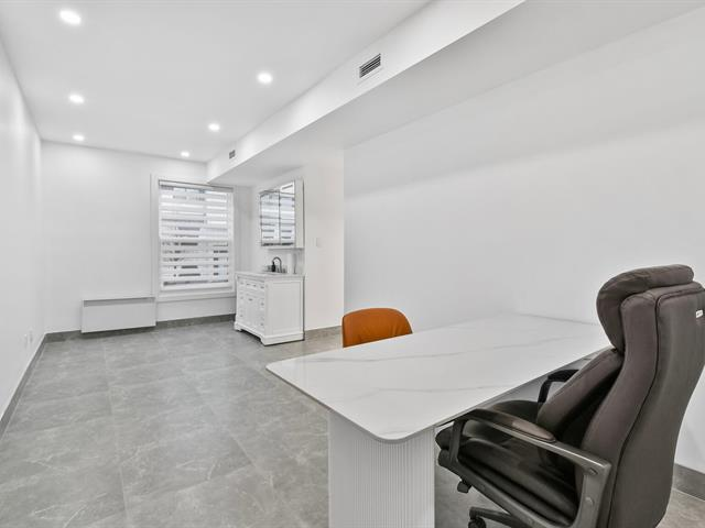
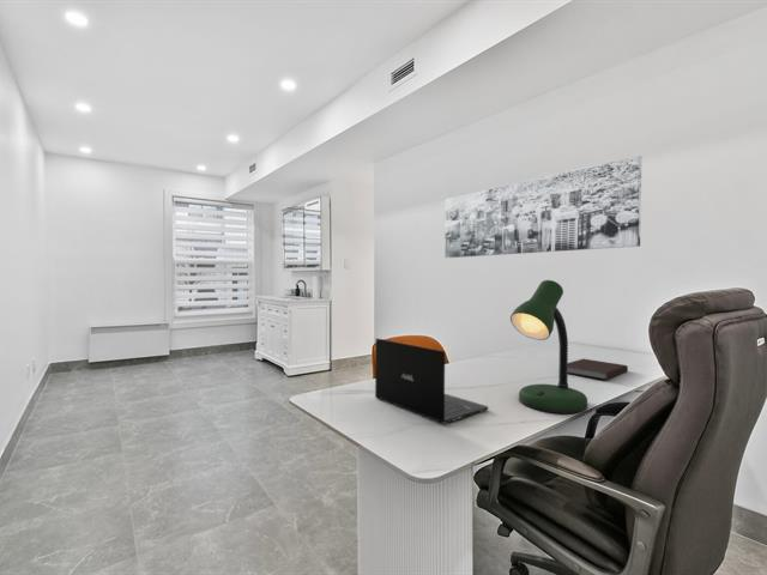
+ wall art (521, 217)
+ laptop (429, 371)
+ notebook (593, 368)
+ desk lamp (546, 338)
